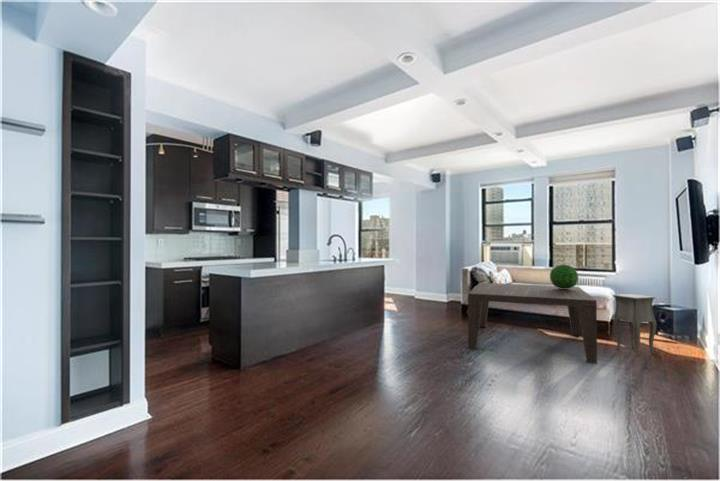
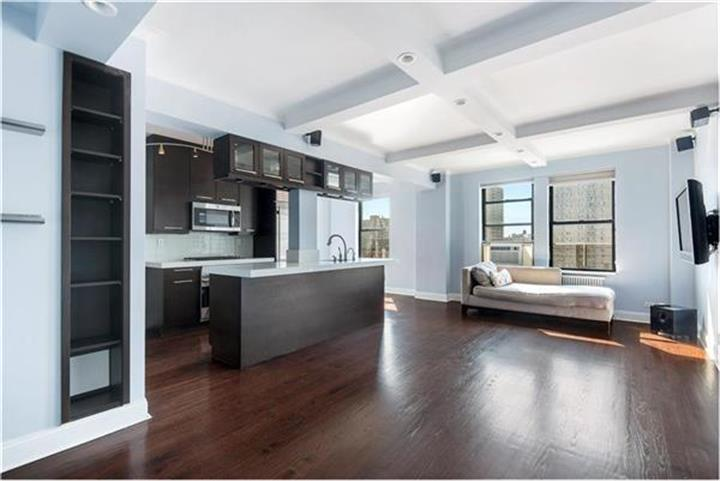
- decorative sphere (563, 276)
- coffee table (527, 303)
- side table (634, 323)
